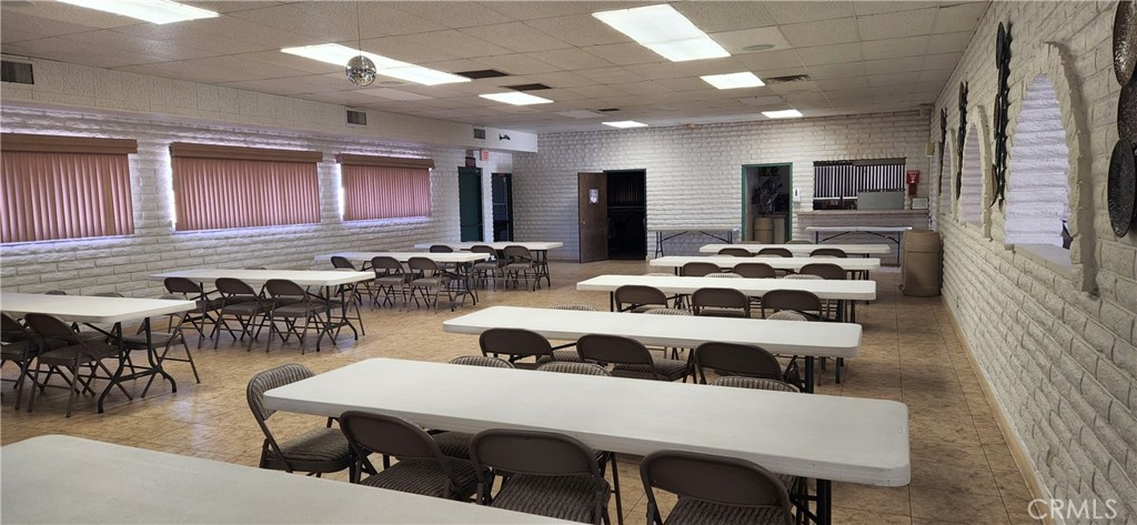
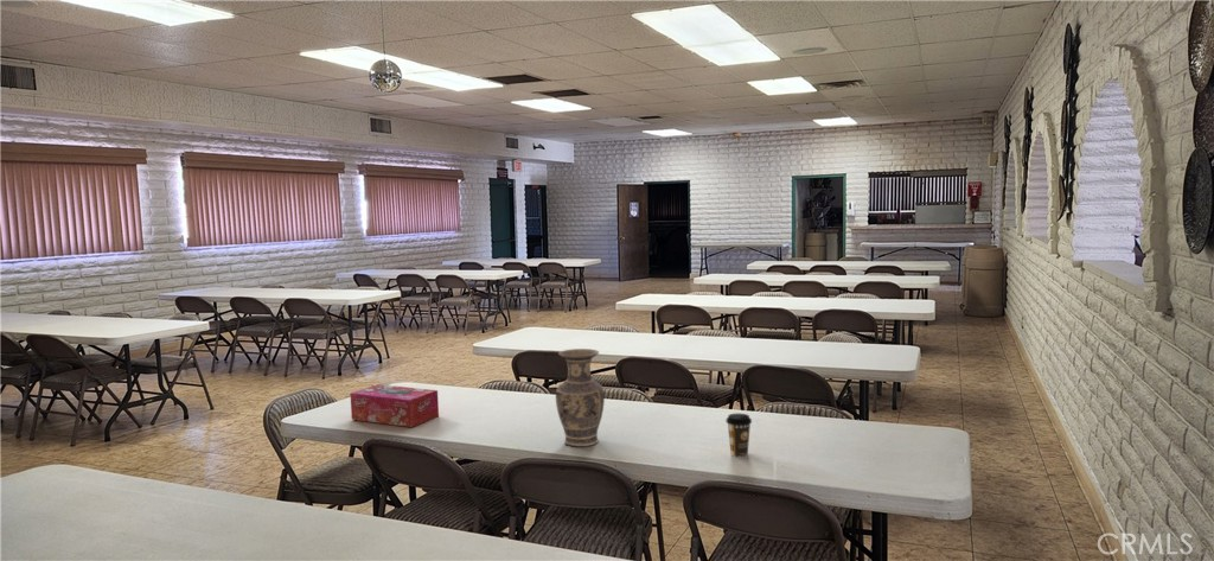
+ tissue box (394, 404)
+ coffee cup (739, 435)
+ vase (580, 397)
